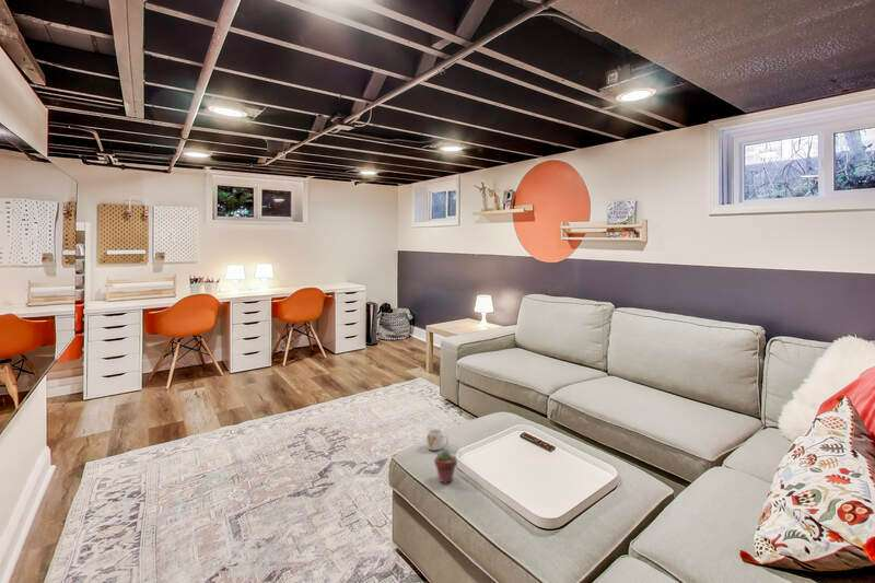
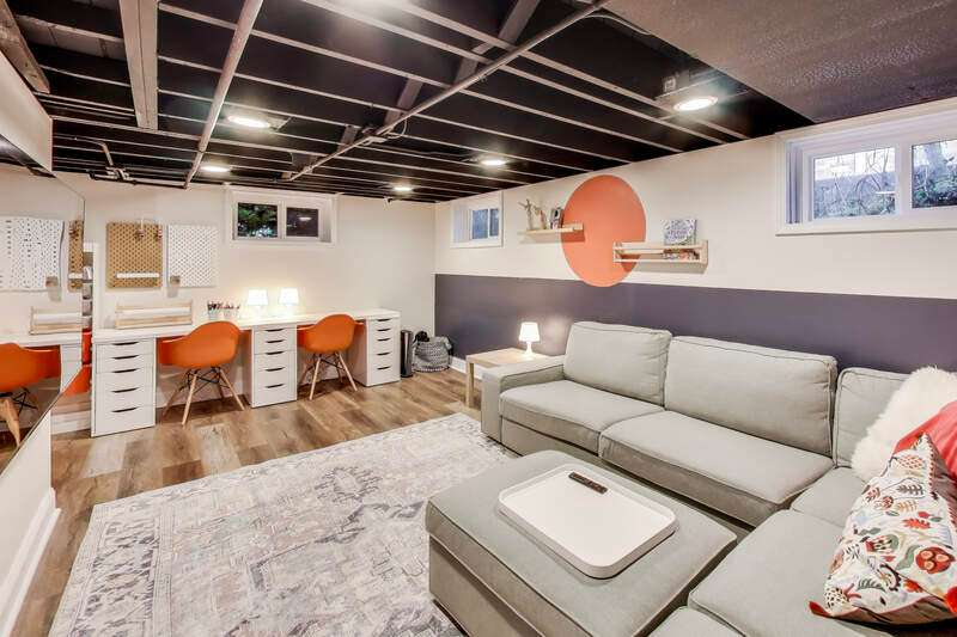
- mug (438, 440)
- potted succulent (445, 464)
